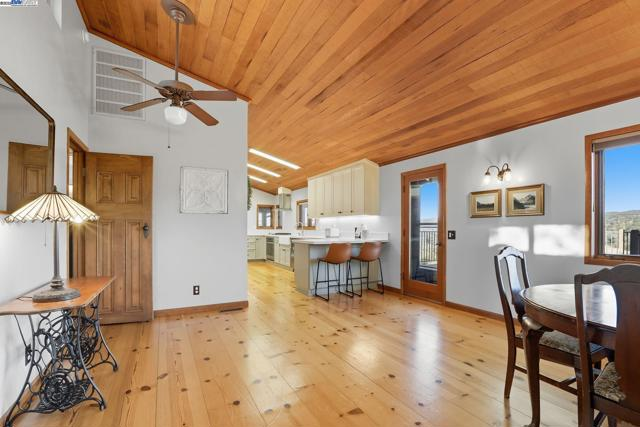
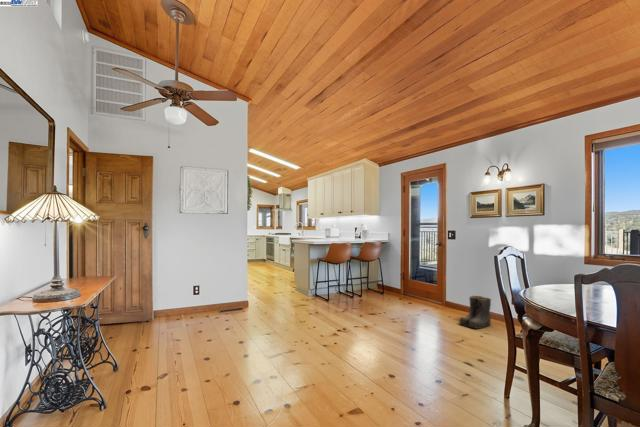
+ boots (475, 311)
